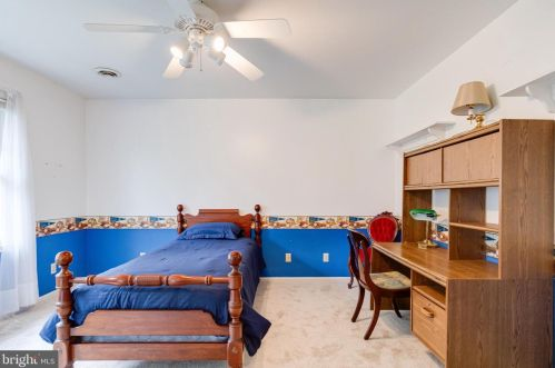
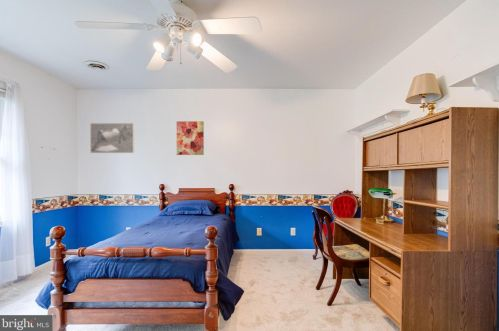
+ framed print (112, 138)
+ wall art (190, 138)
